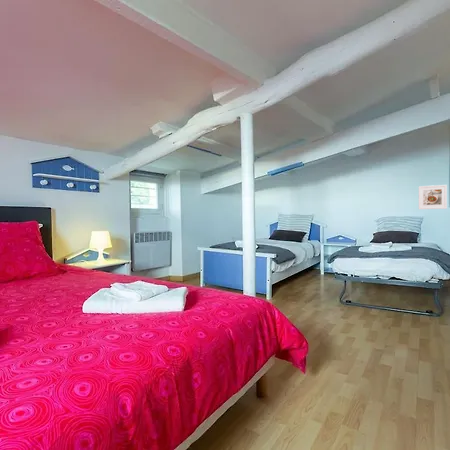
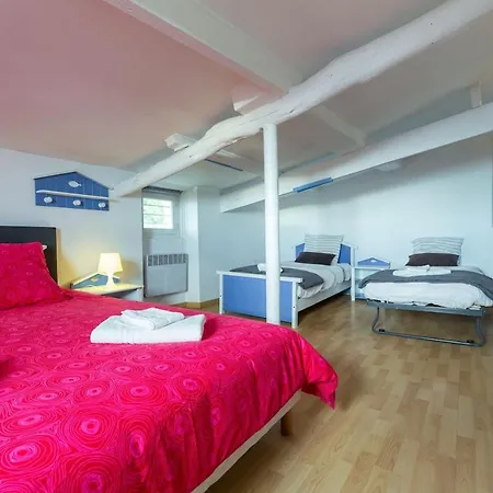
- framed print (432, 197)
